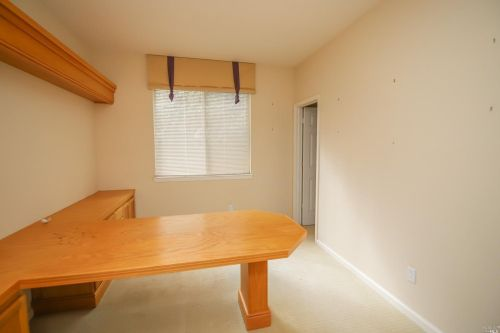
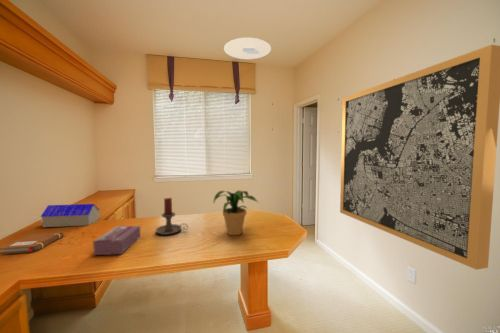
+ wall art (394, 157)
+ stack of books (71, 213)
+ notebook (33, 242)
+ potted plant (234, 211)
+ ceiling light (247, 47)
+ candle holder (172, 214)
+ tissue box (119, 238)
